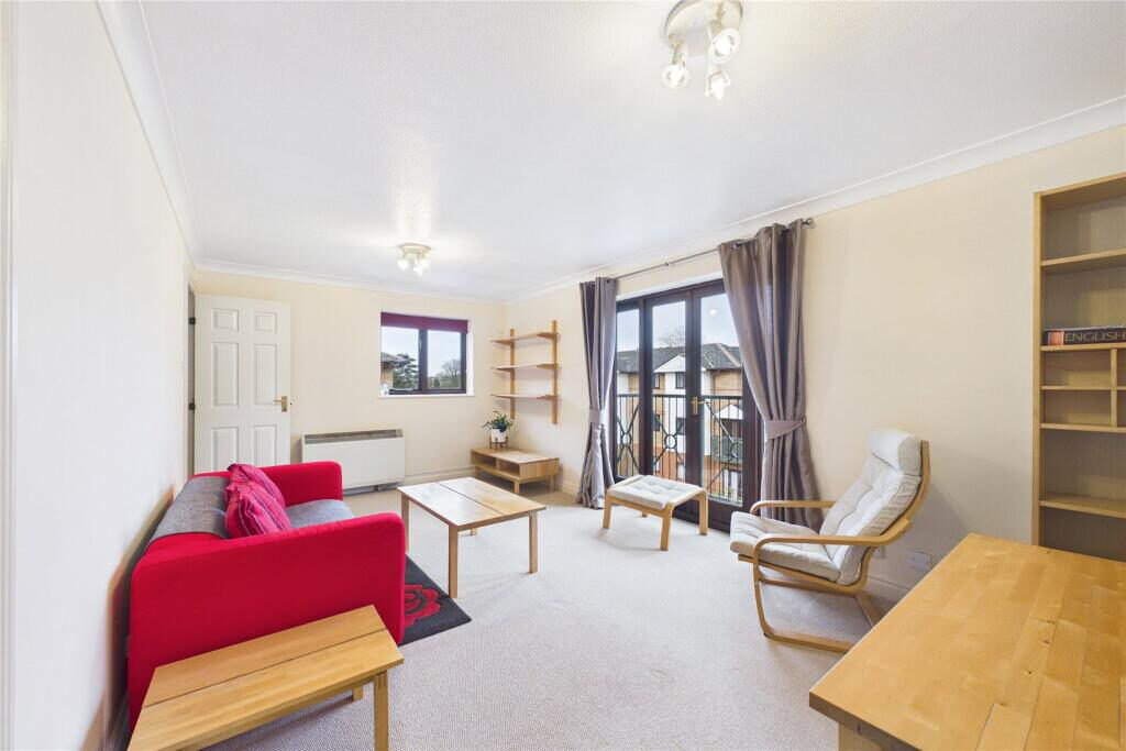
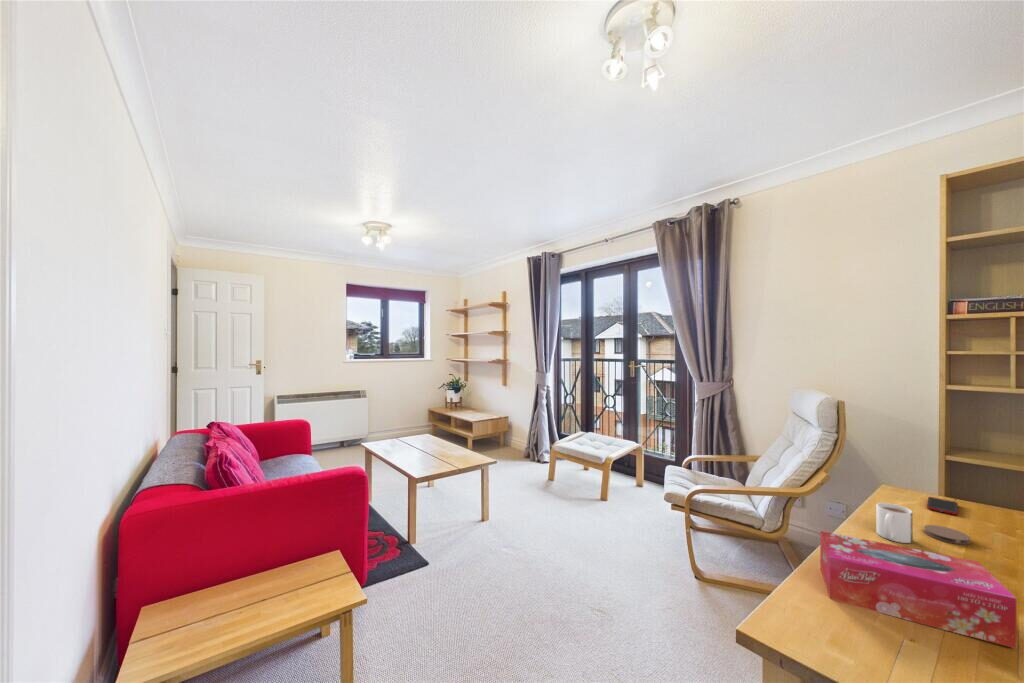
+ tissue box (903, 580)
+ coaster (946, 534)
+ mug (892, 523)
+ cell phone (942, 505)
